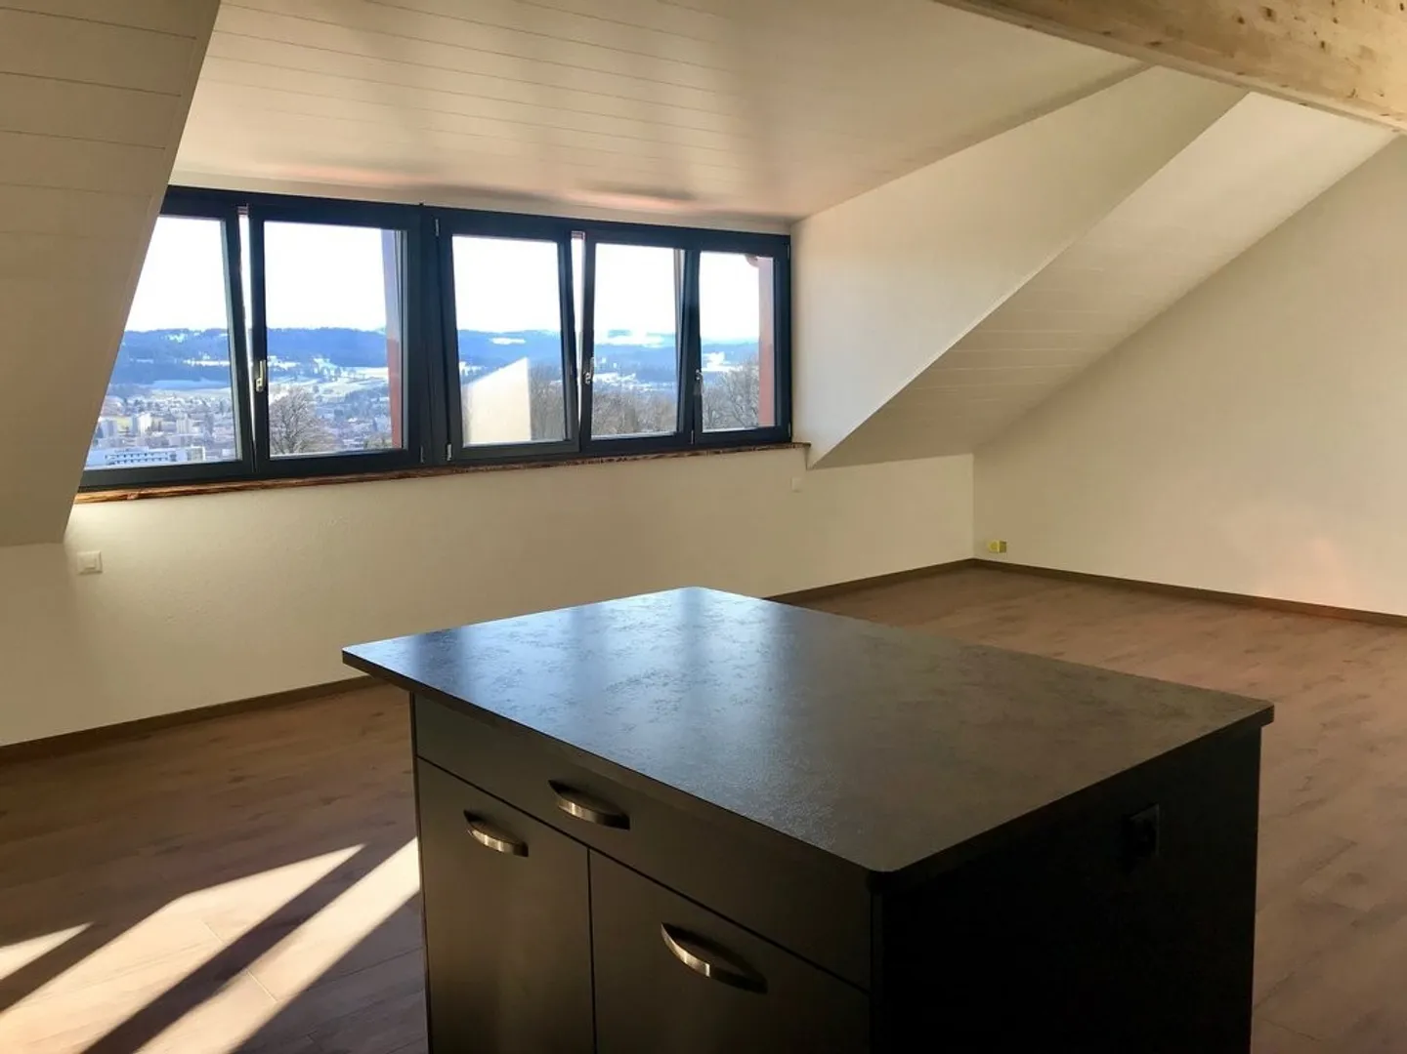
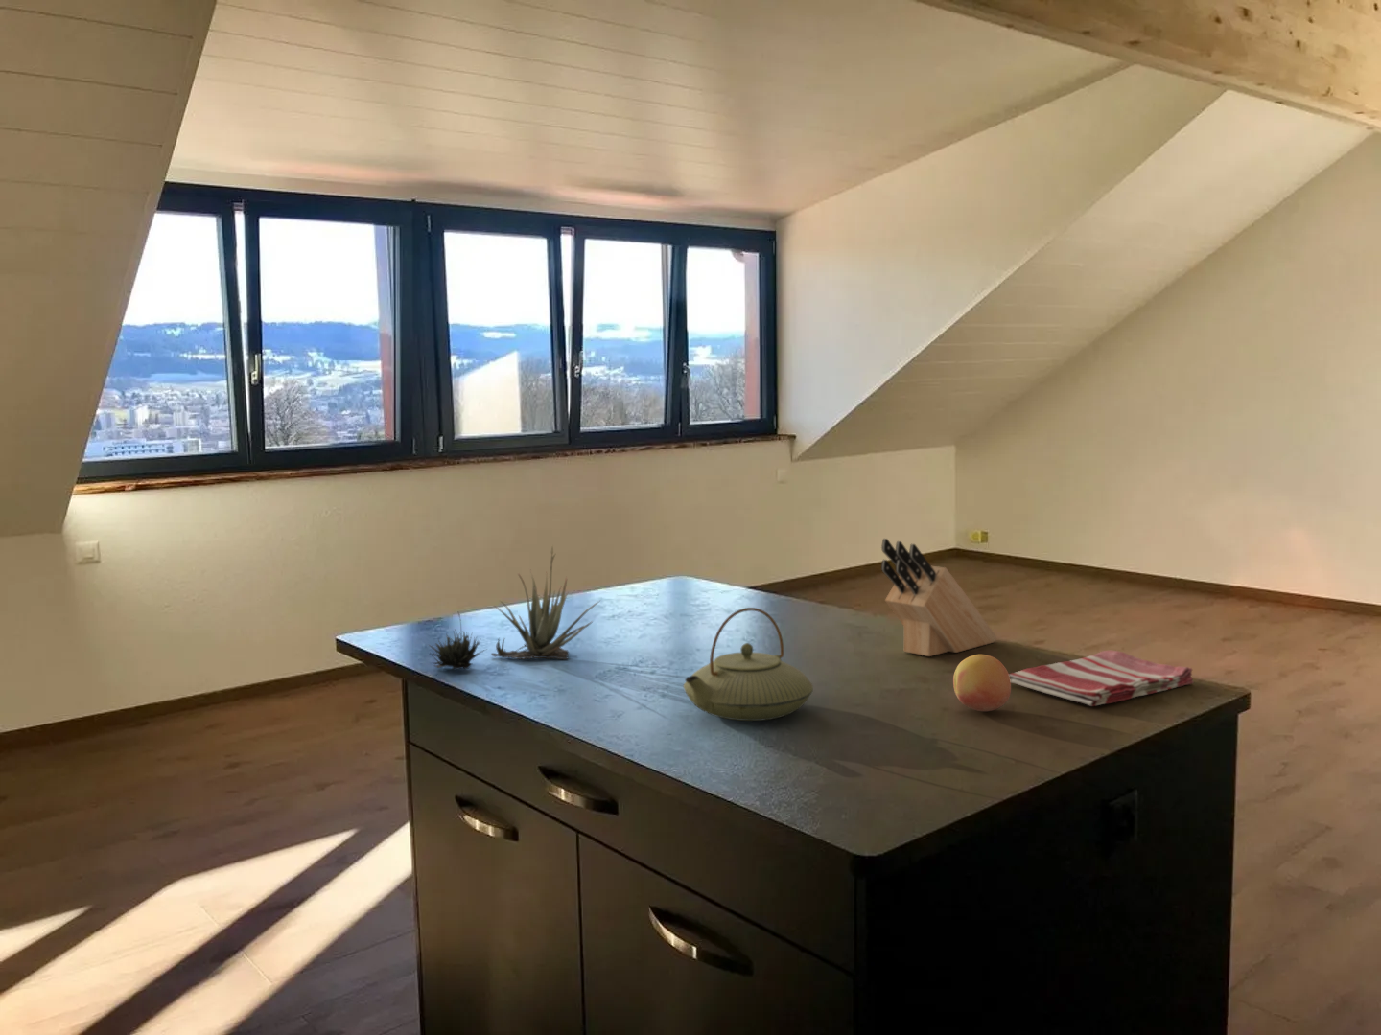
+ knife block (936, 591)
+ fruit (981, 682)
+ dish towel (1099, 675)
+ succulent plant (508, 607)
+ teapot (741, 660)
